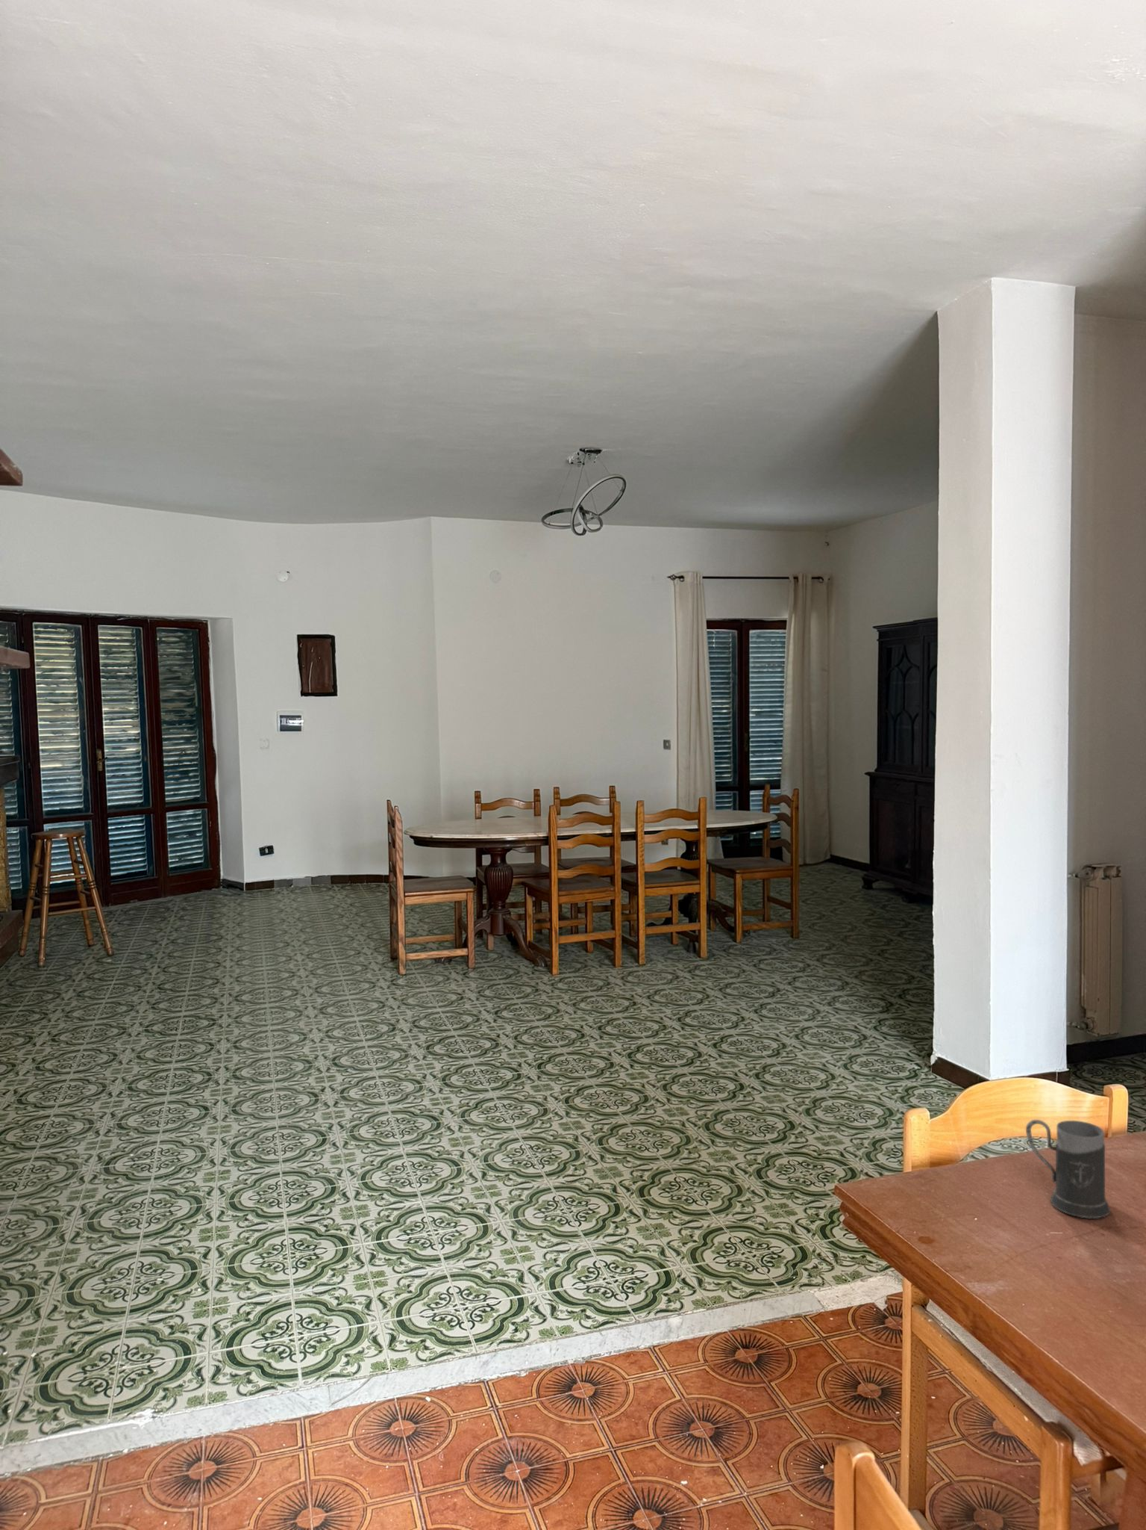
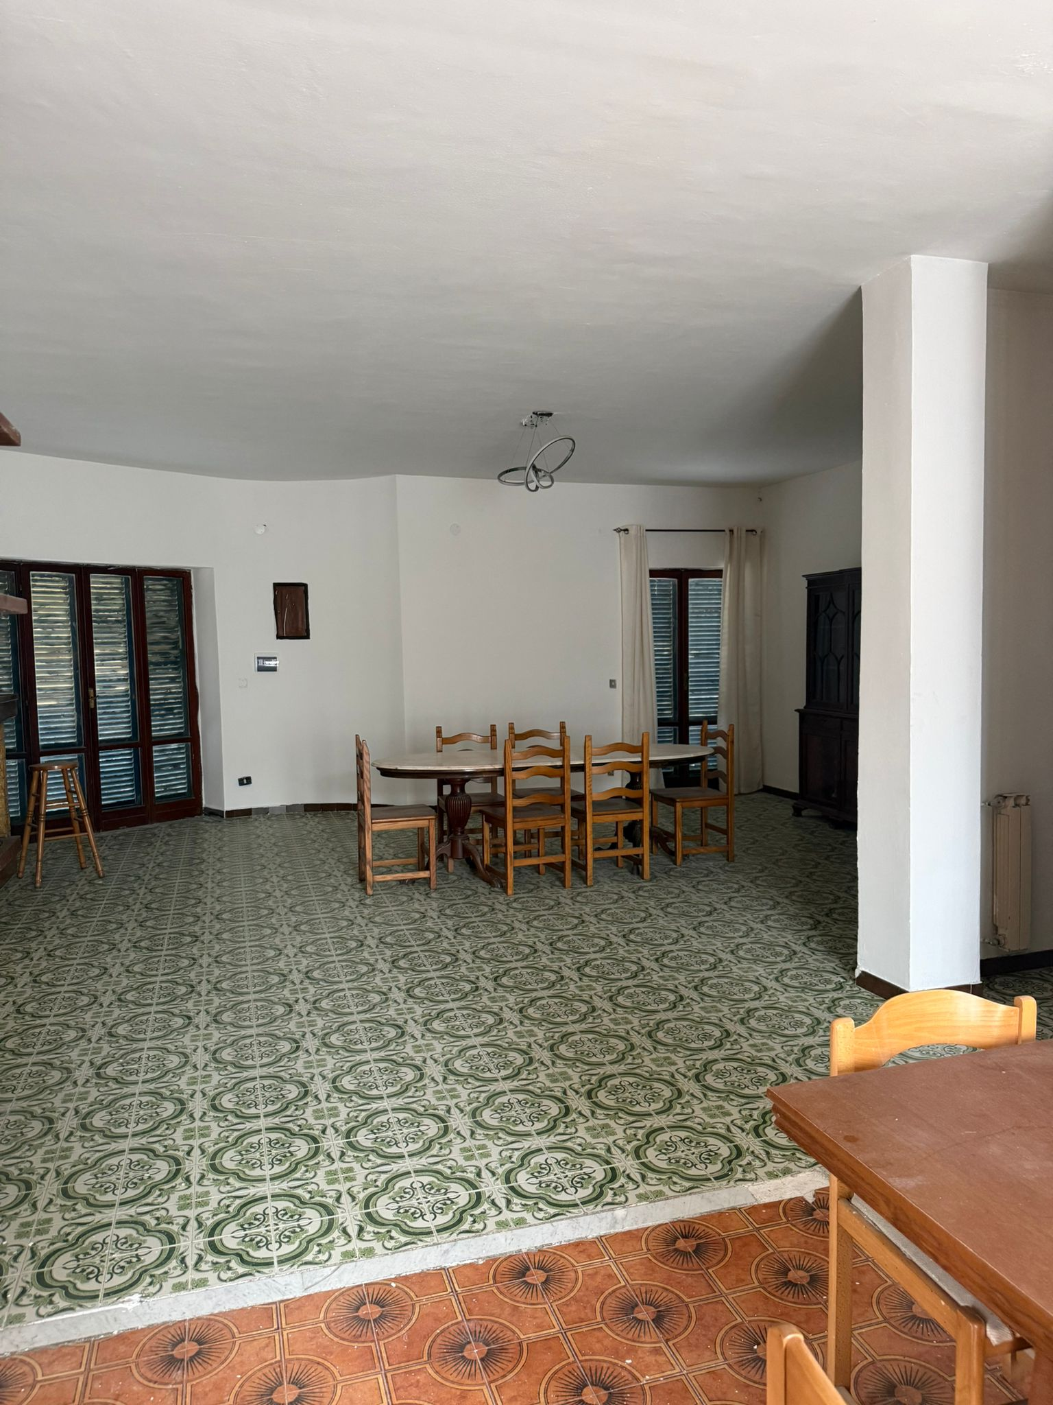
- mug (1067, 1164)
